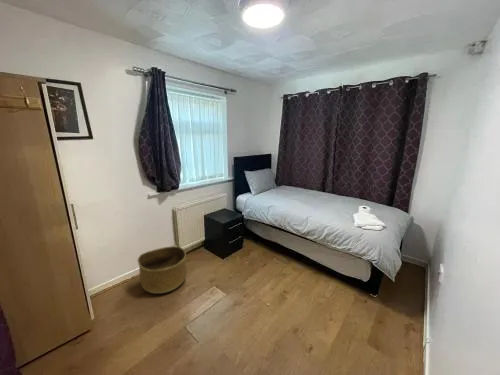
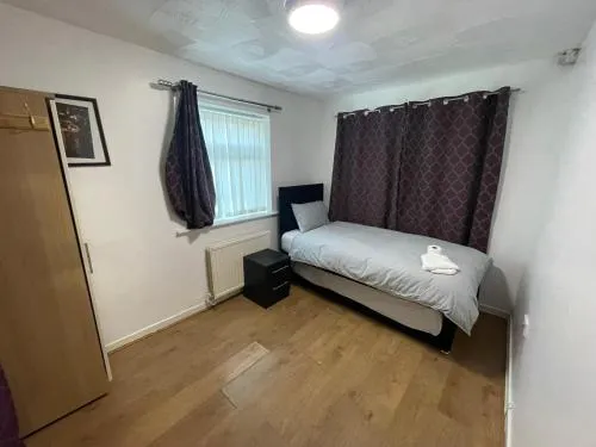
- basket (164, 269)
